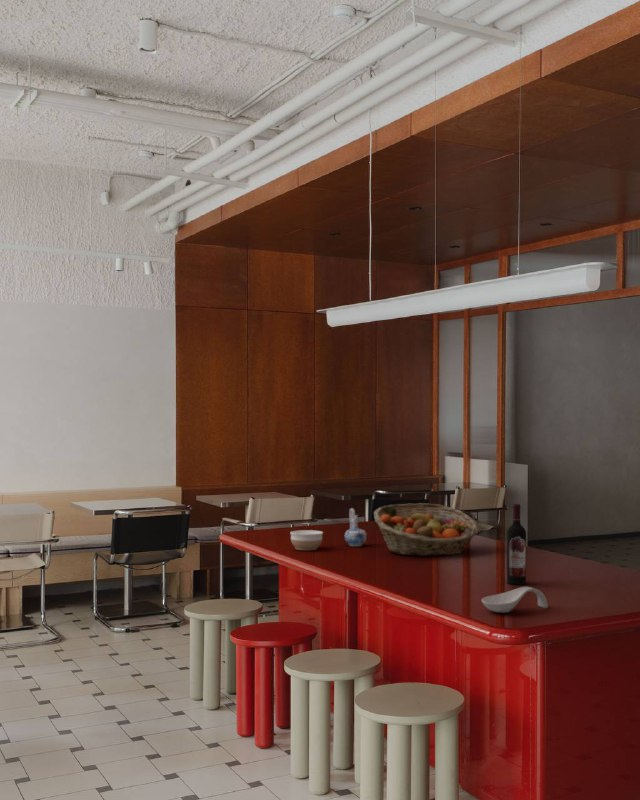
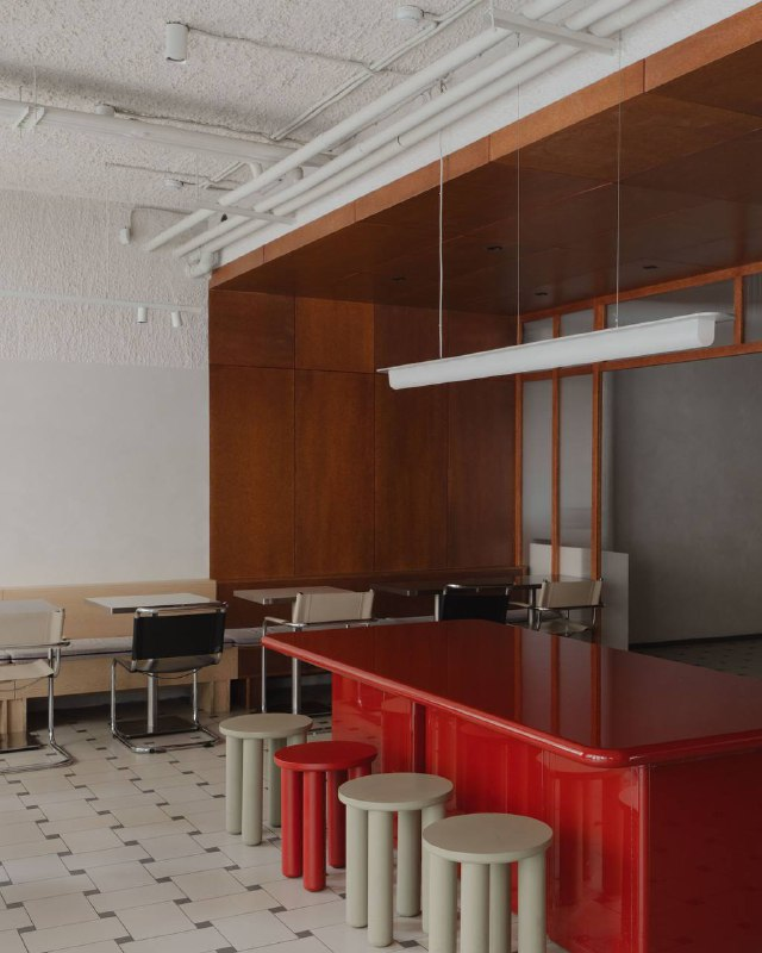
- fruit basket (425, 529)
- spoon rest (514, 598)
- wine bottle (516, 543)
- bowl (306, 540)
- ceramic pitcher (355, 527)
